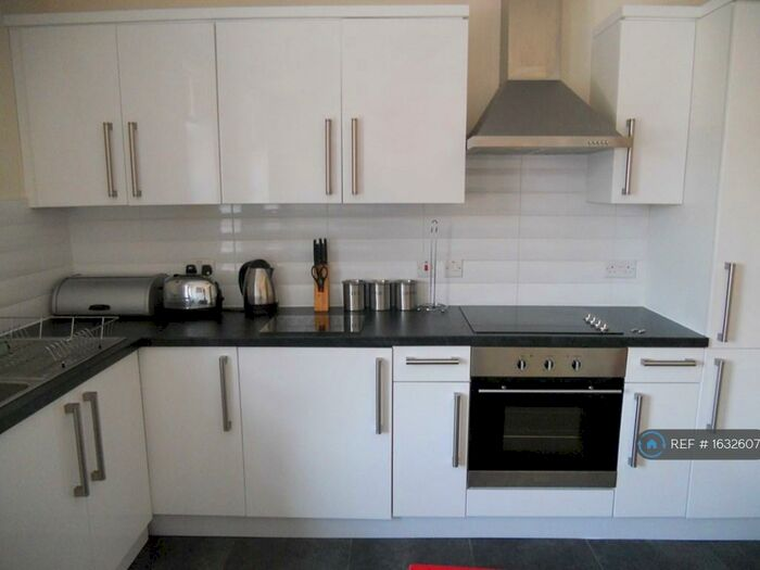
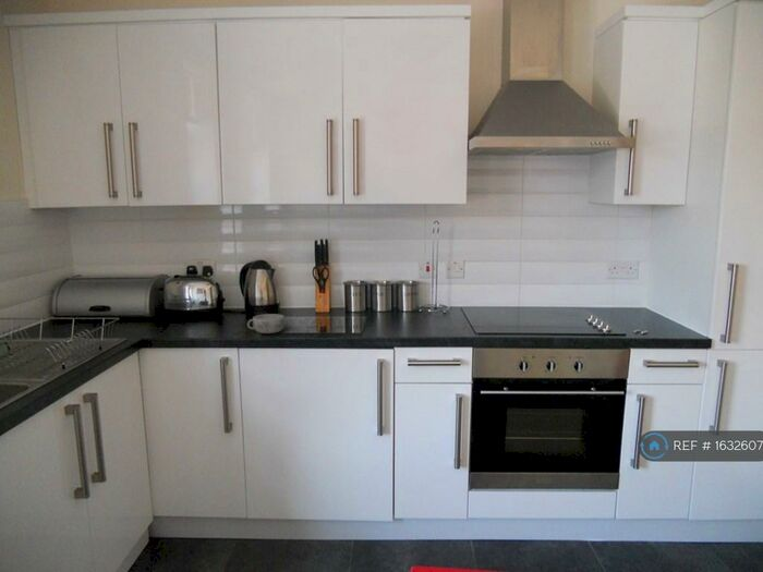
+ decorative bowl (266, 324)
